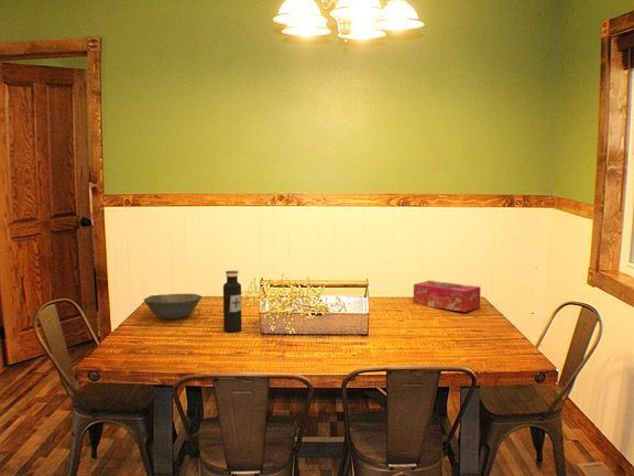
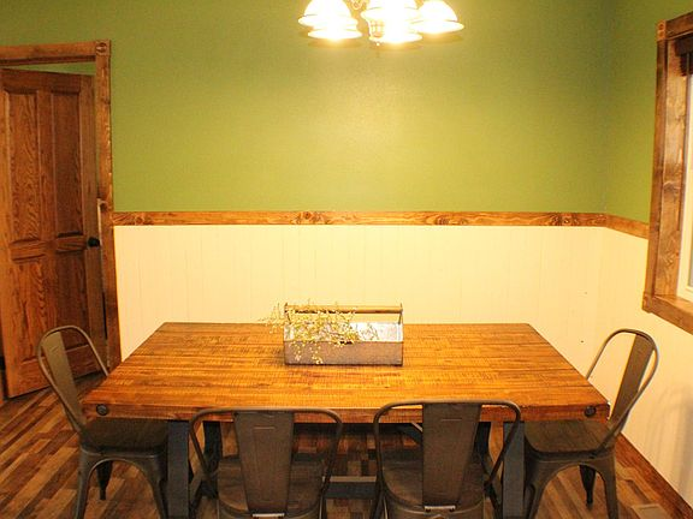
- water bottle (232, 301)
- tissue box (446, 295)
- bowl (173, 306)
